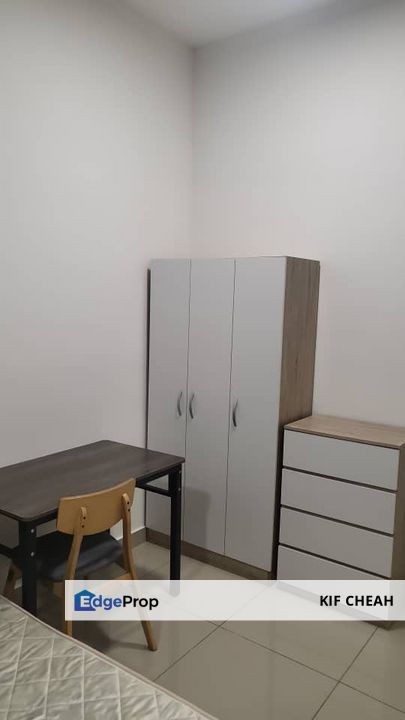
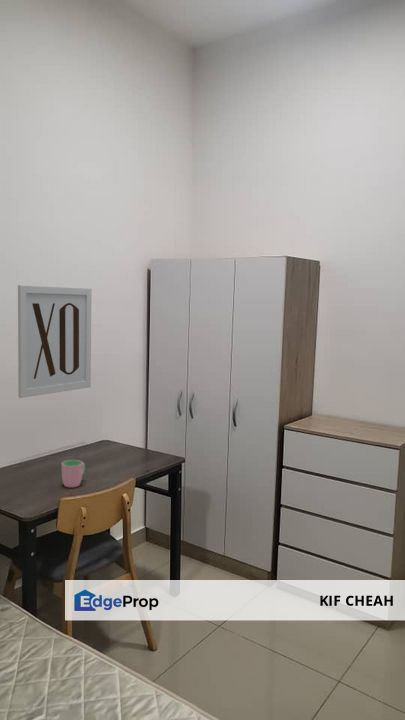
+ cup (74, 472)
+ wall art (56, 340)
